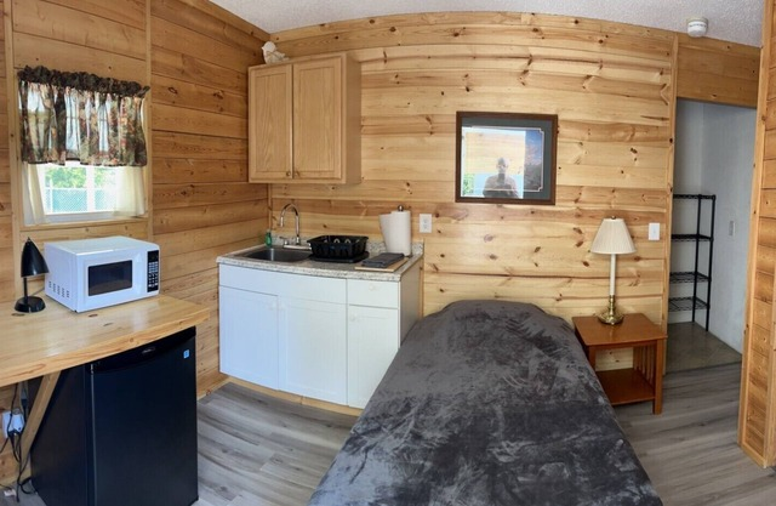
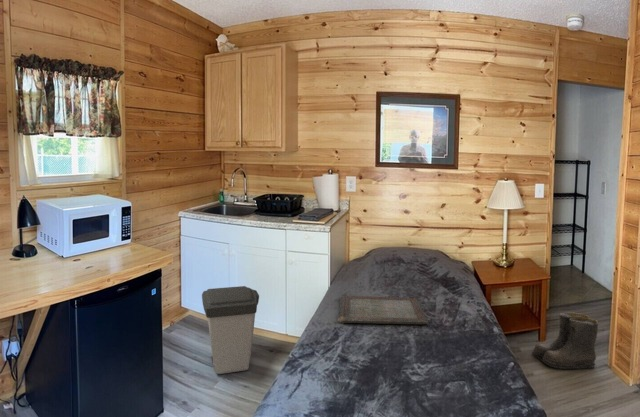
+ boots (565, 338)
+ serving tray (380, 308)
+ trash can (230, 327)
